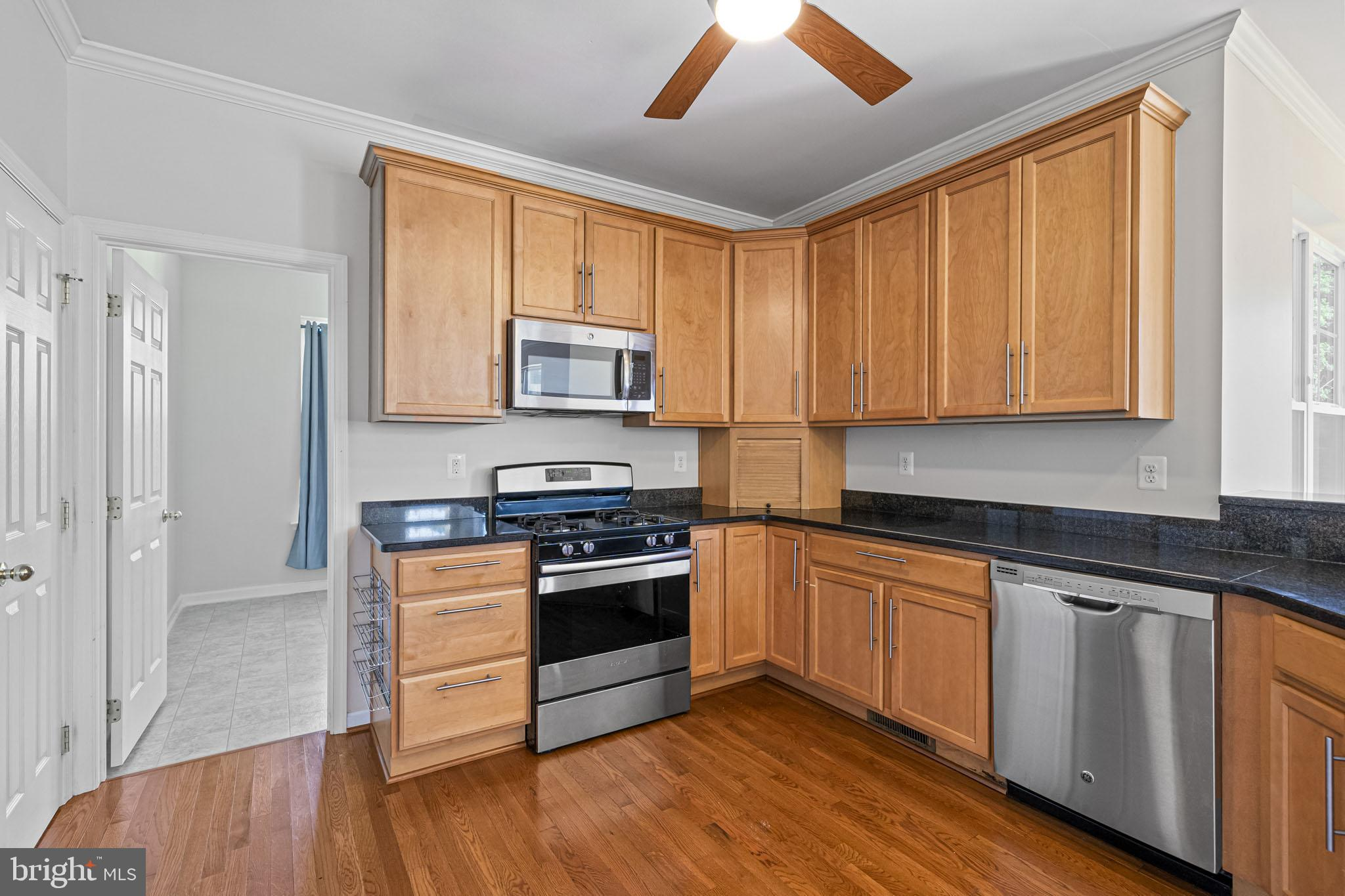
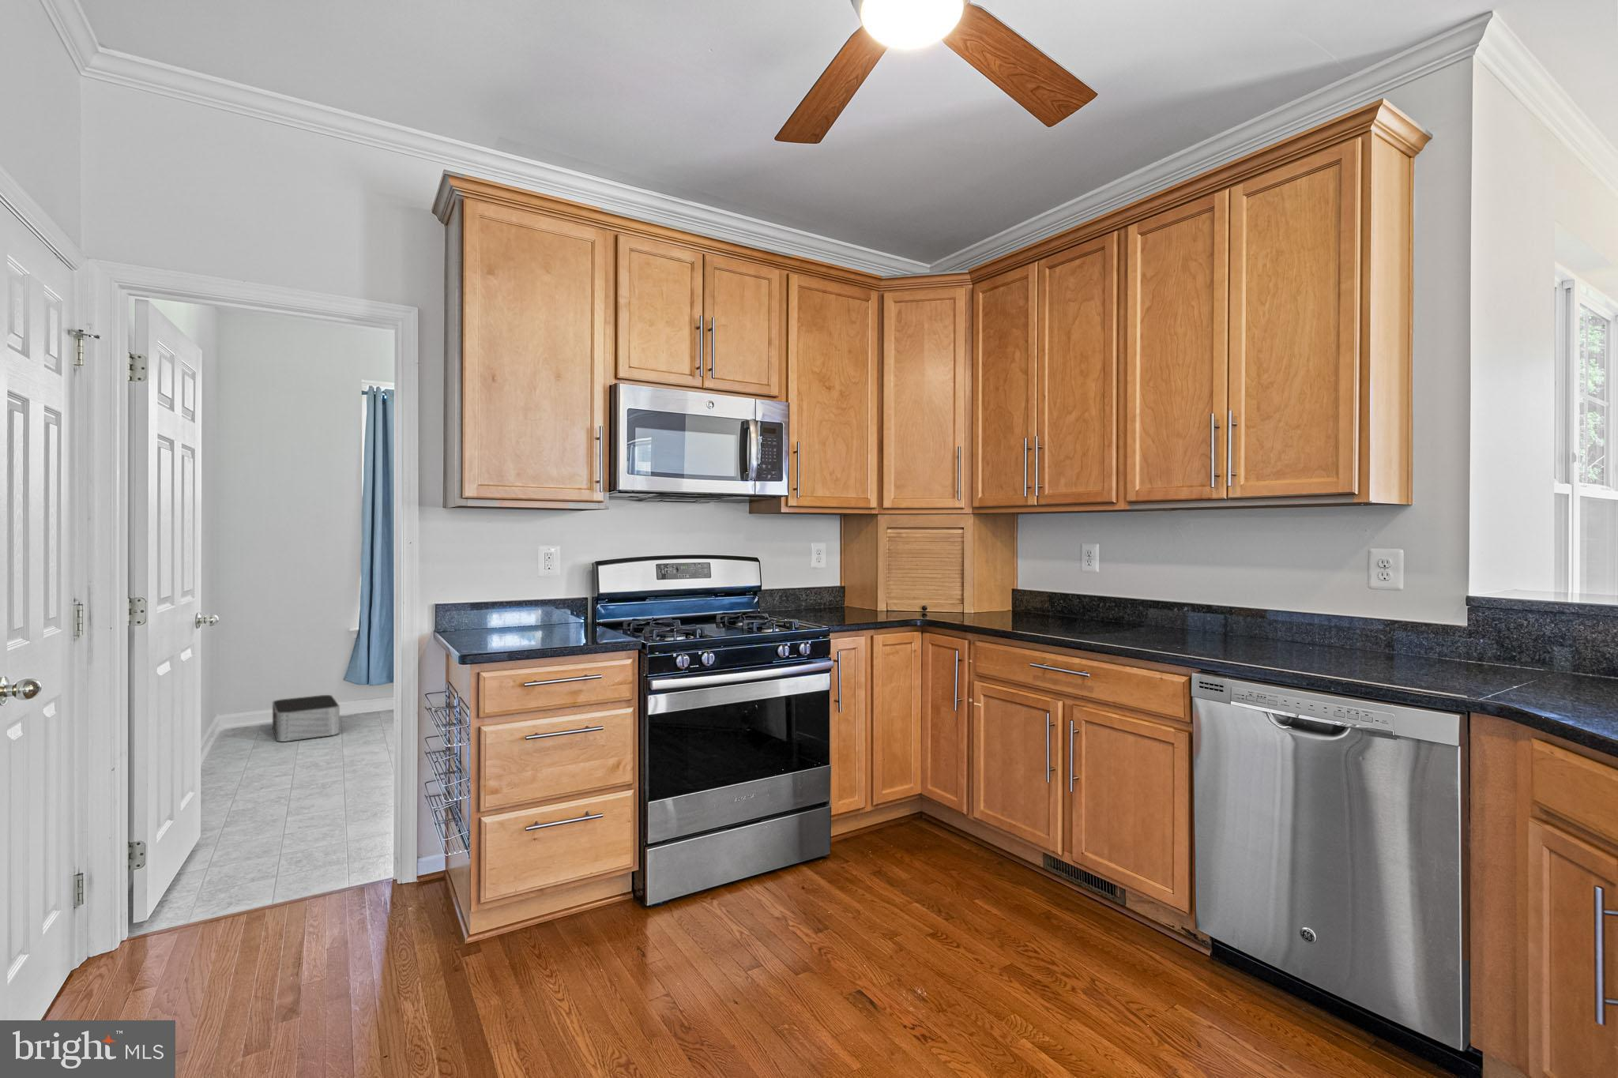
+ storage bin (306, 716)
